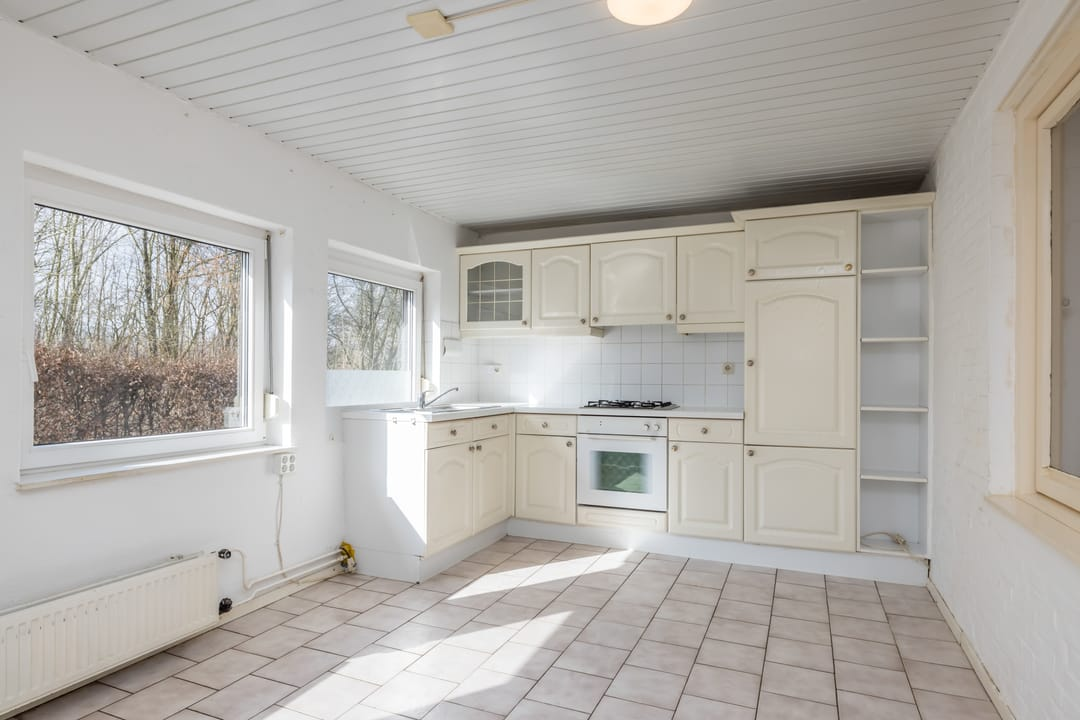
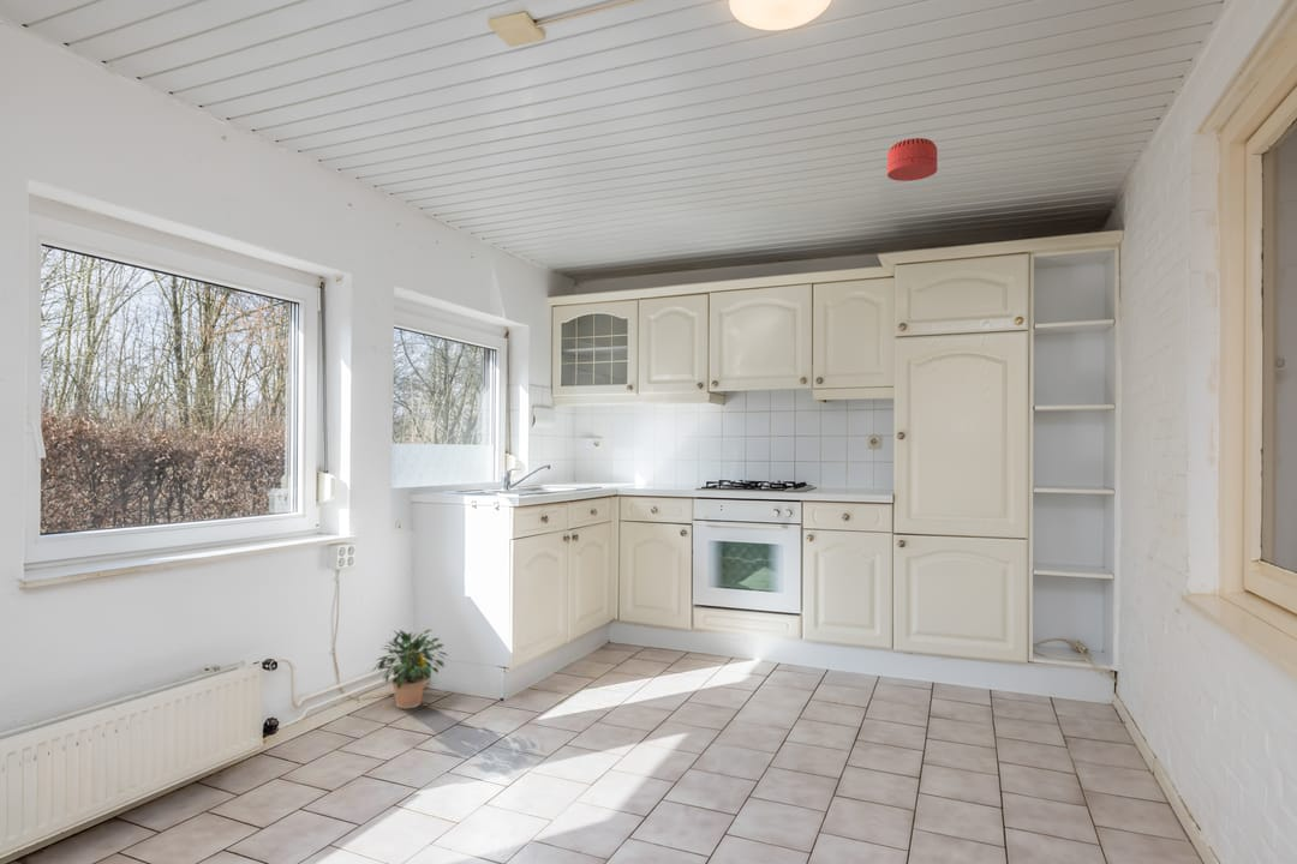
+ smoke detector (912, 158)
+ potted plant (413, 662)
